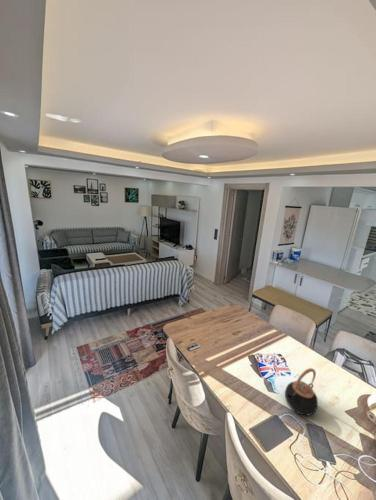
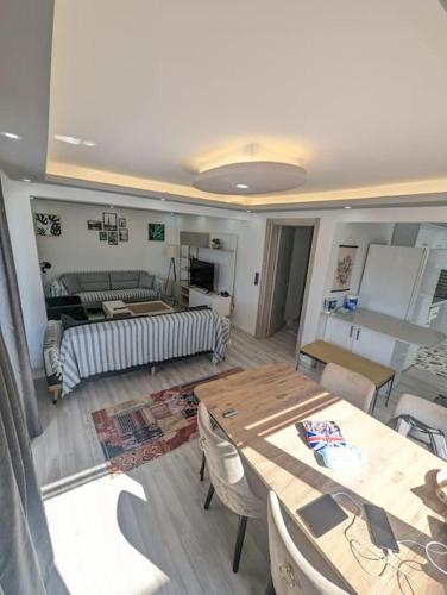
- teapot (301, 388)
